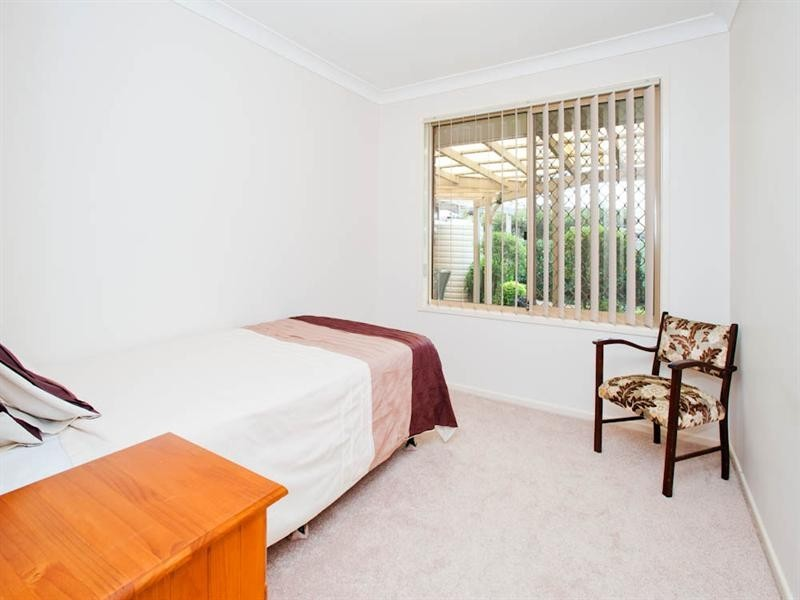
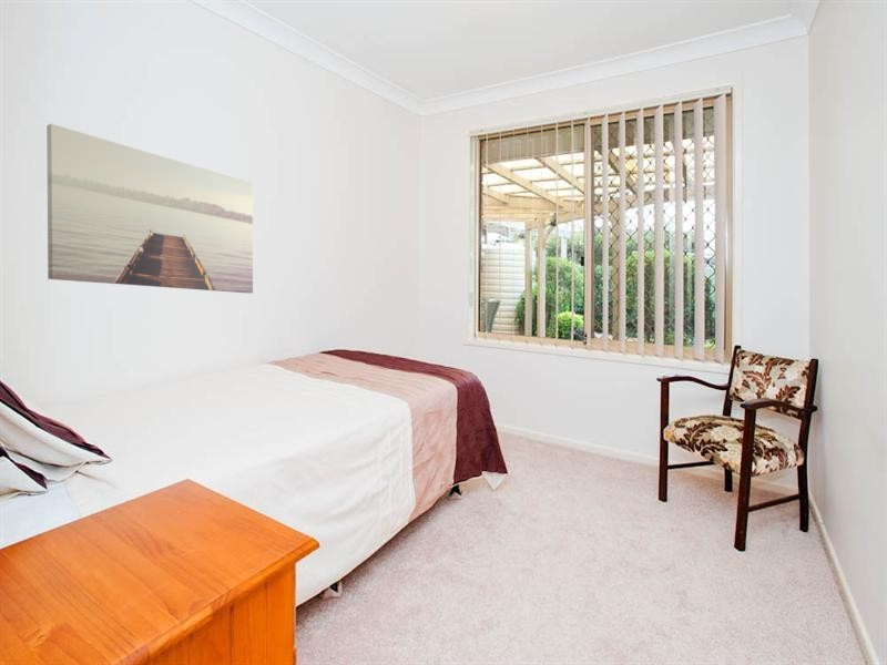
+ wall art (166, 223)
